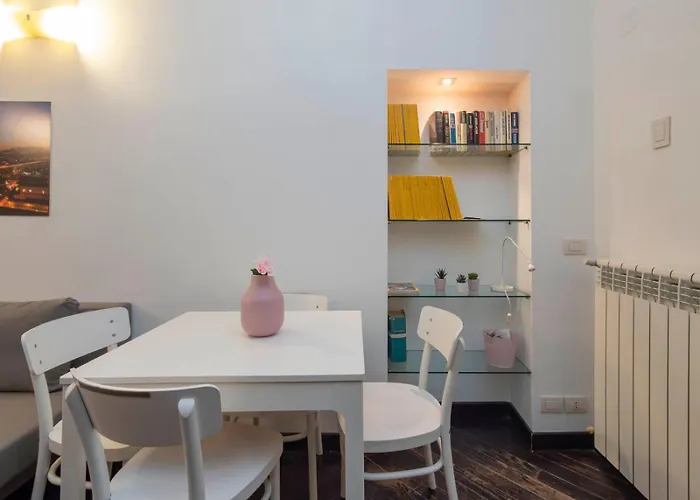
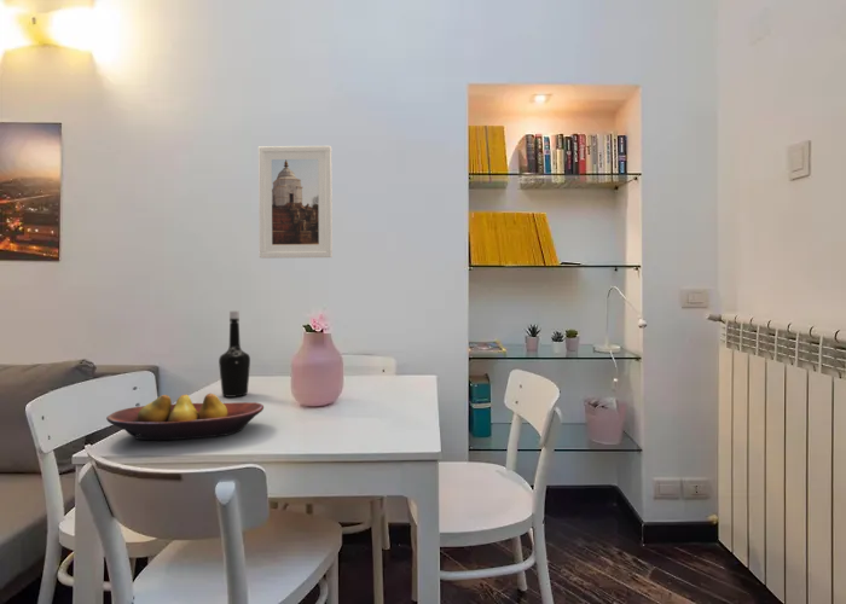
+ bottle (234, 353)
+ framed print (295, 202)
+ fruit bowl (189, 413)
